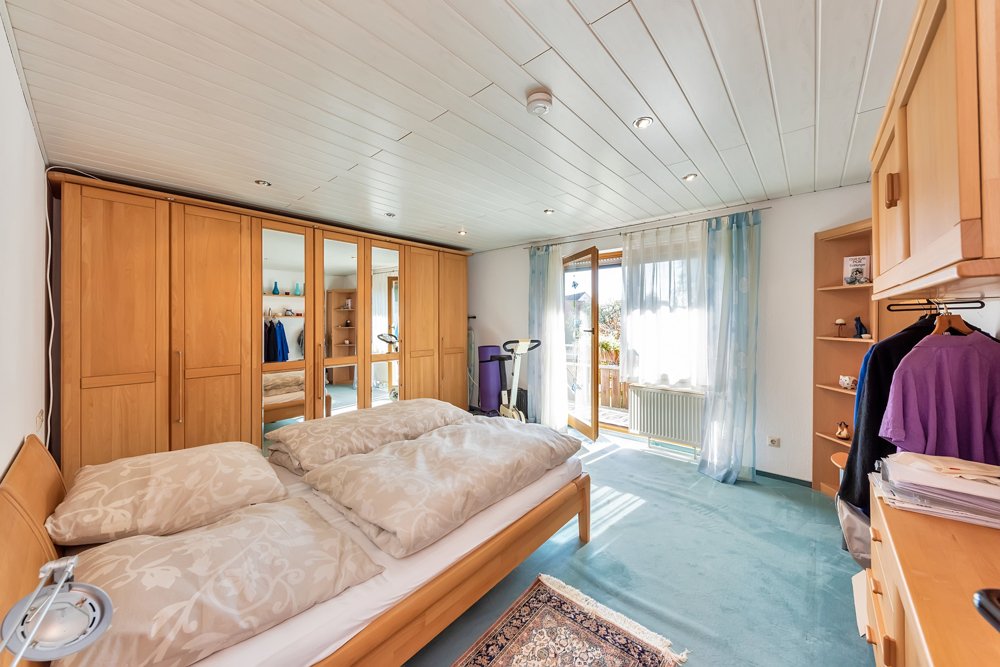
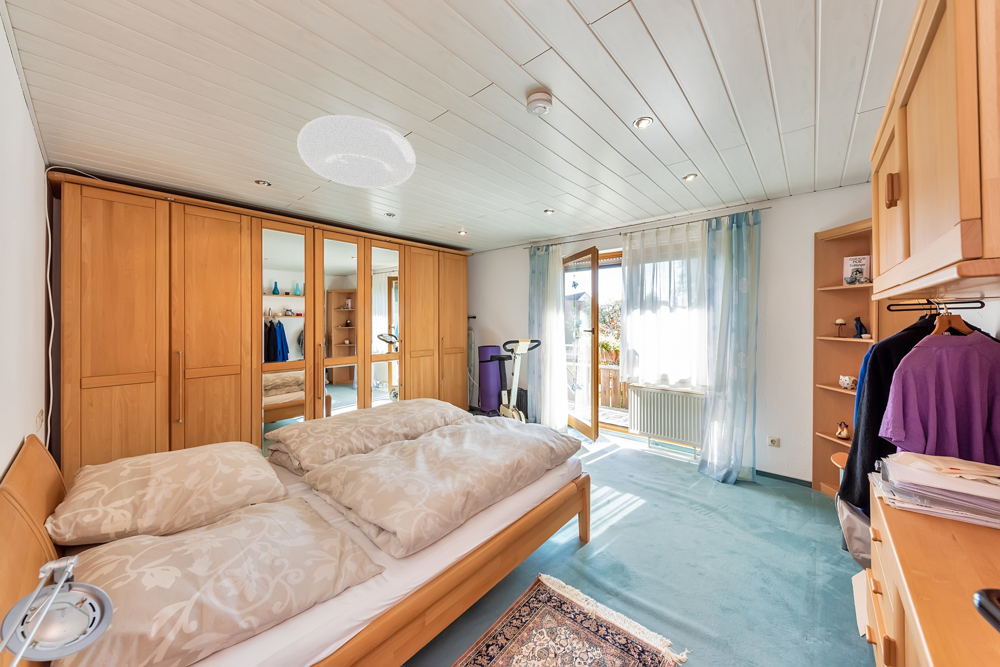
+ ceiling light (359, 155)
